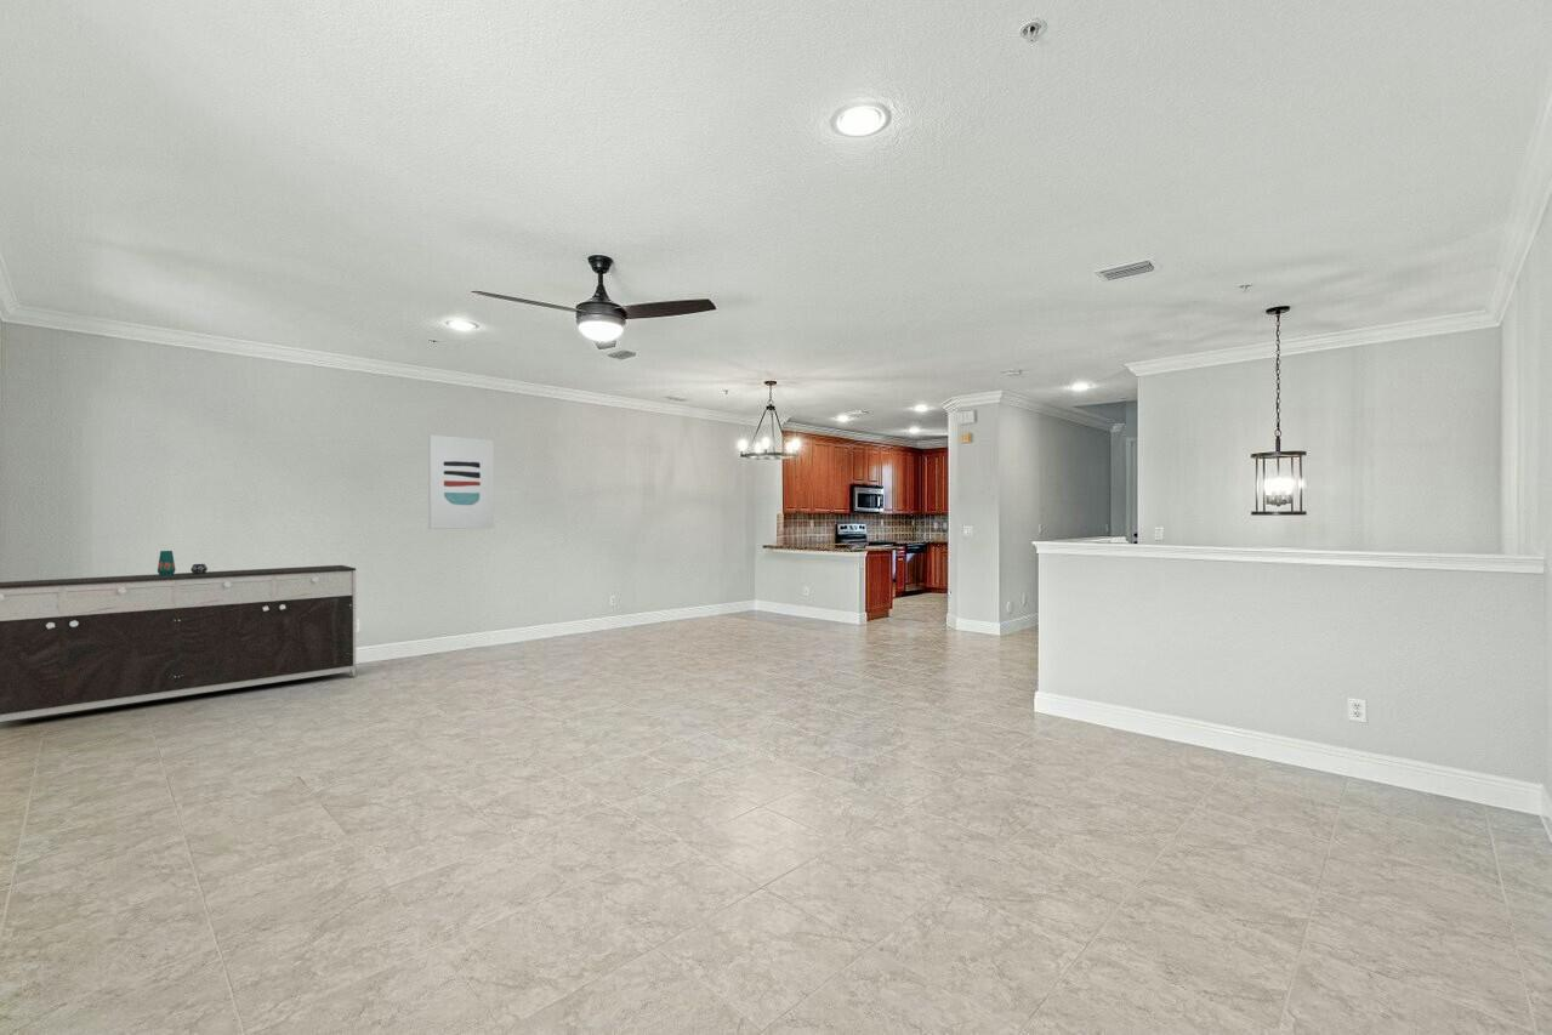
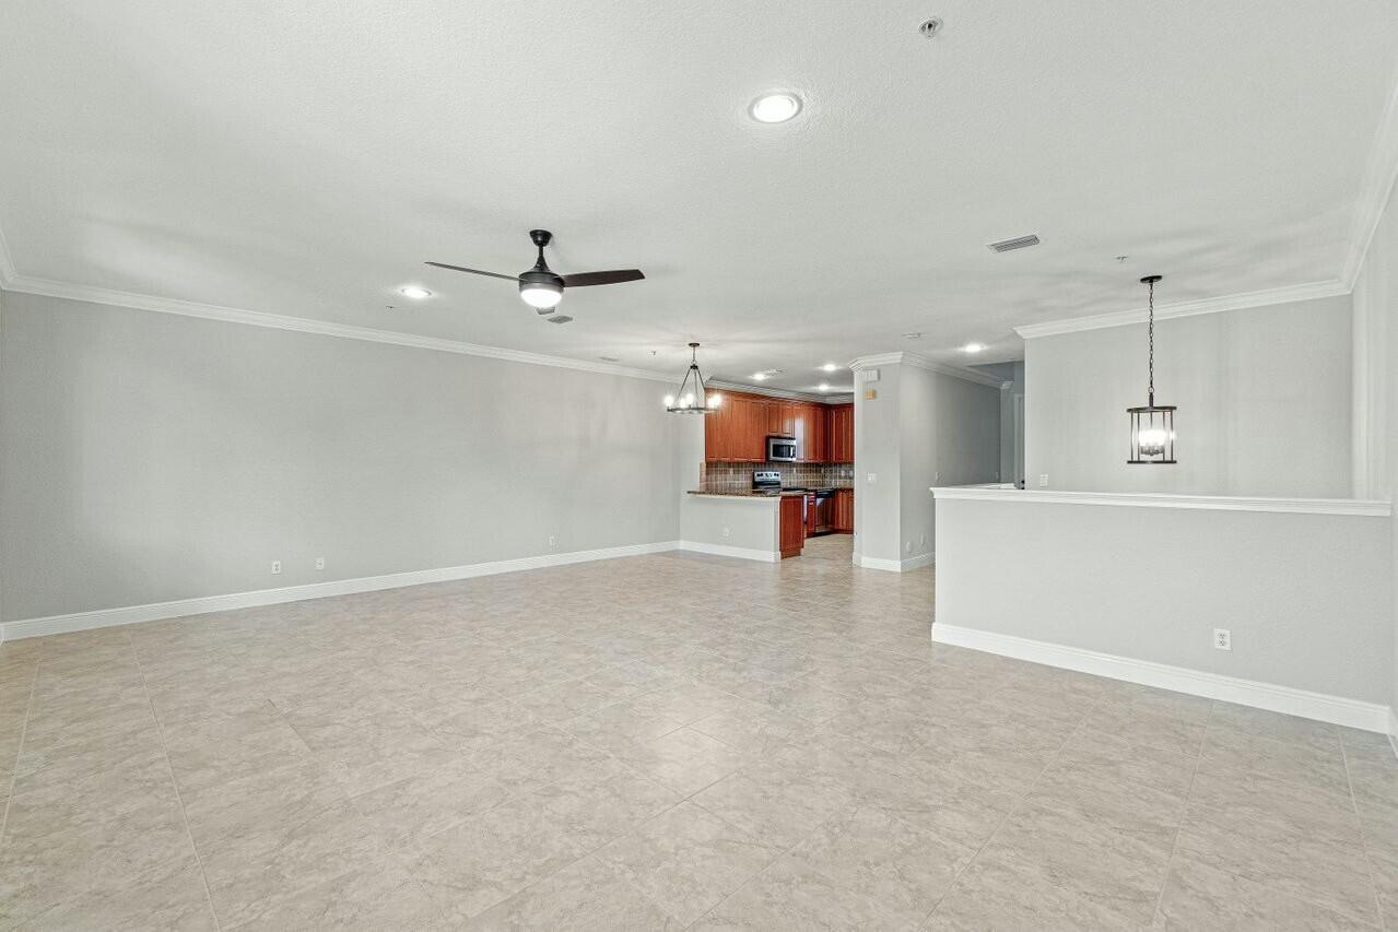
- wall art (462, 483)
- sideboard (174, 636)
- vase (174, 562)
